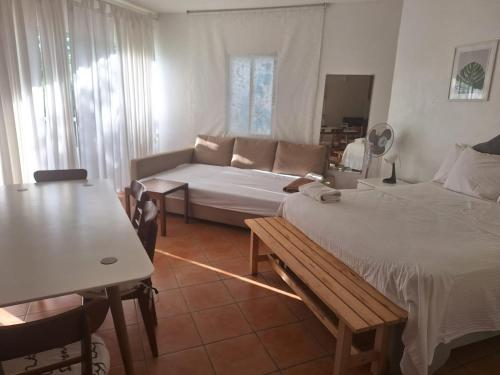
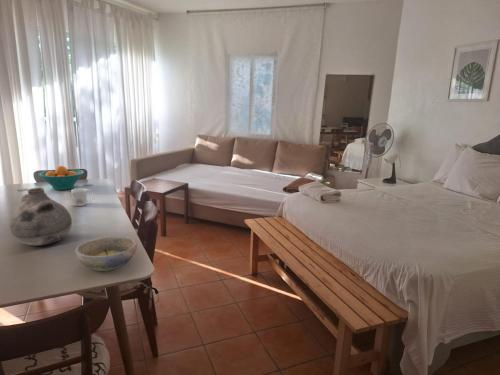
+ bowl (107, 254)
+ fruit bowl (62, 176)
+ vase (41, 215)
+ mug (82, 196)
